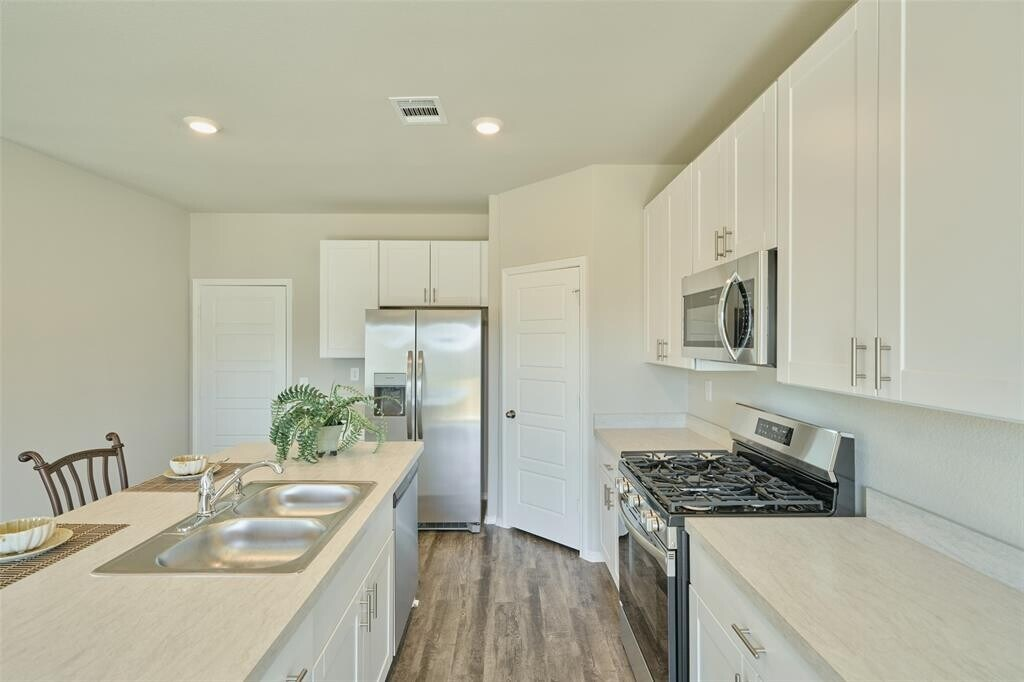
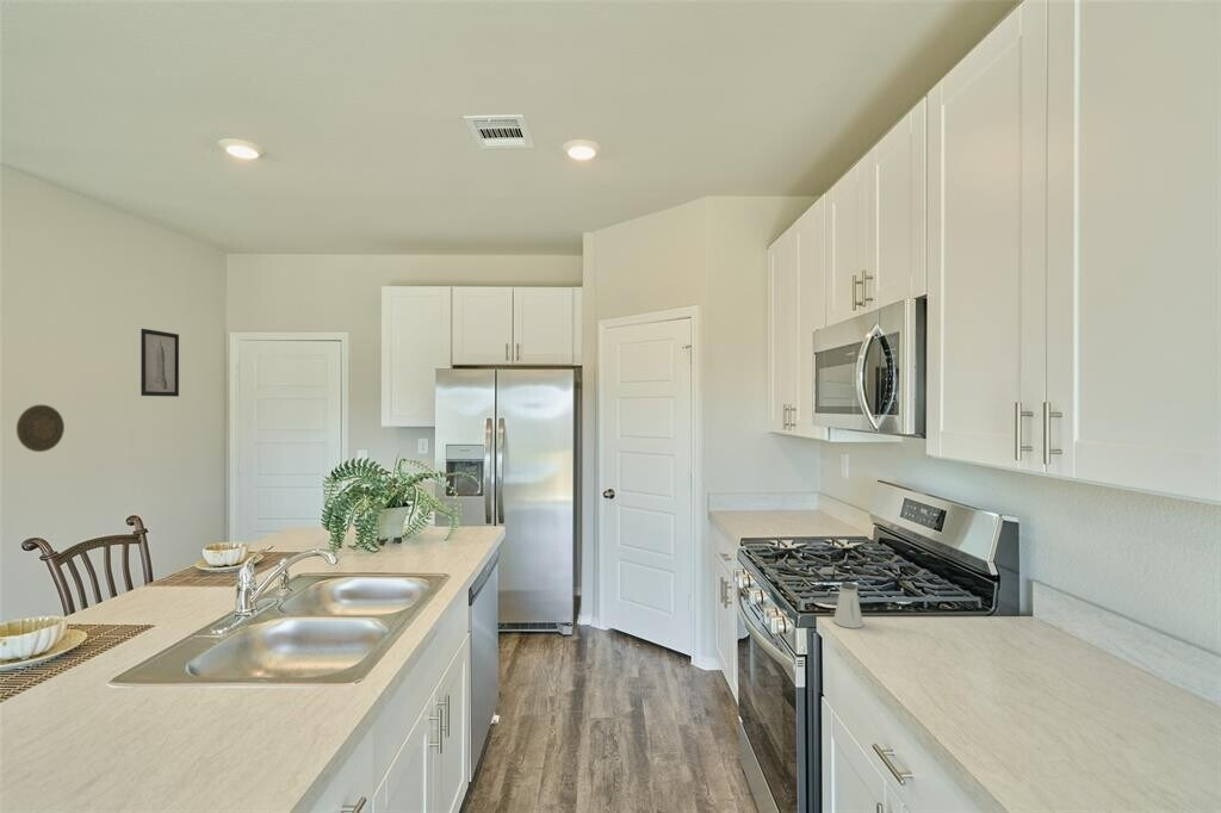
+ decorative plate (43, 428)
+ wall art (160, 364)
+ saltshaker (848, 603)
